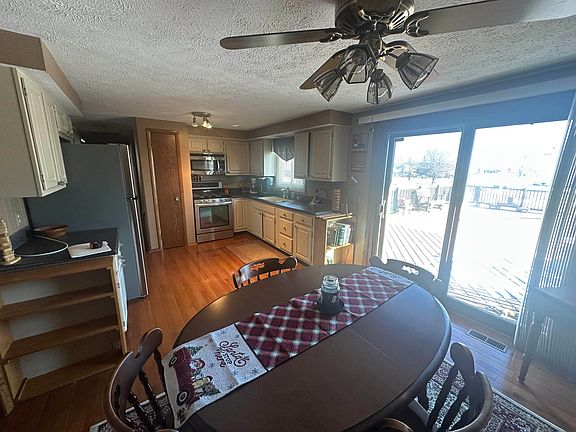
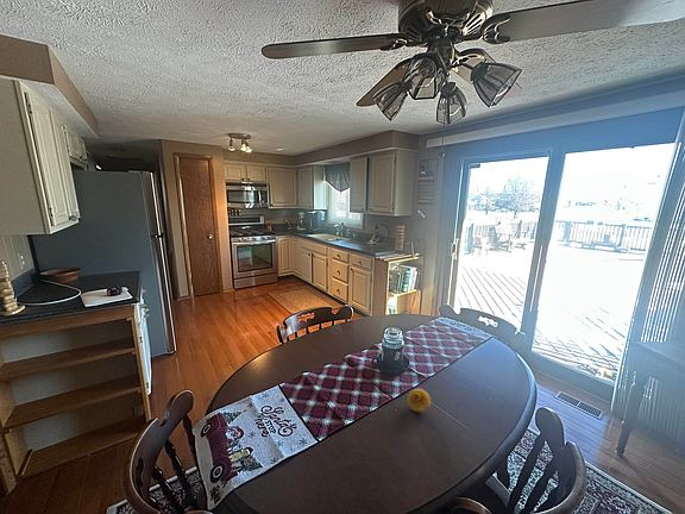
+ fruit (419, 400)
